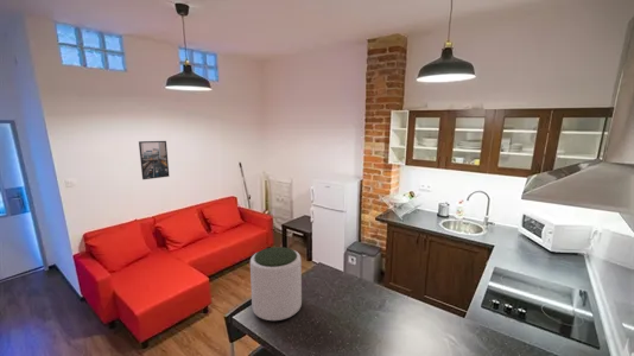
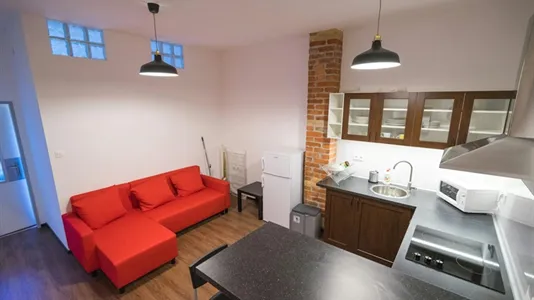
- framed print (154, 159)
- plant pot (275, 281)
